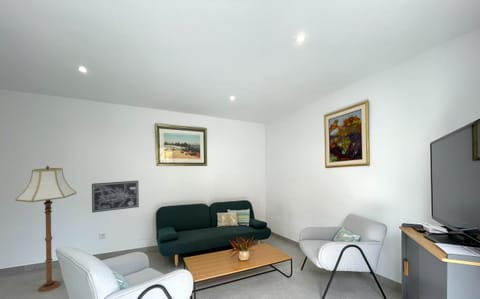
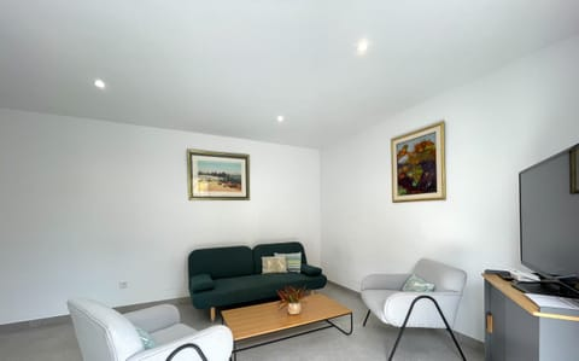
- floor lamp (48, 226)
- wall art (116, 195)
